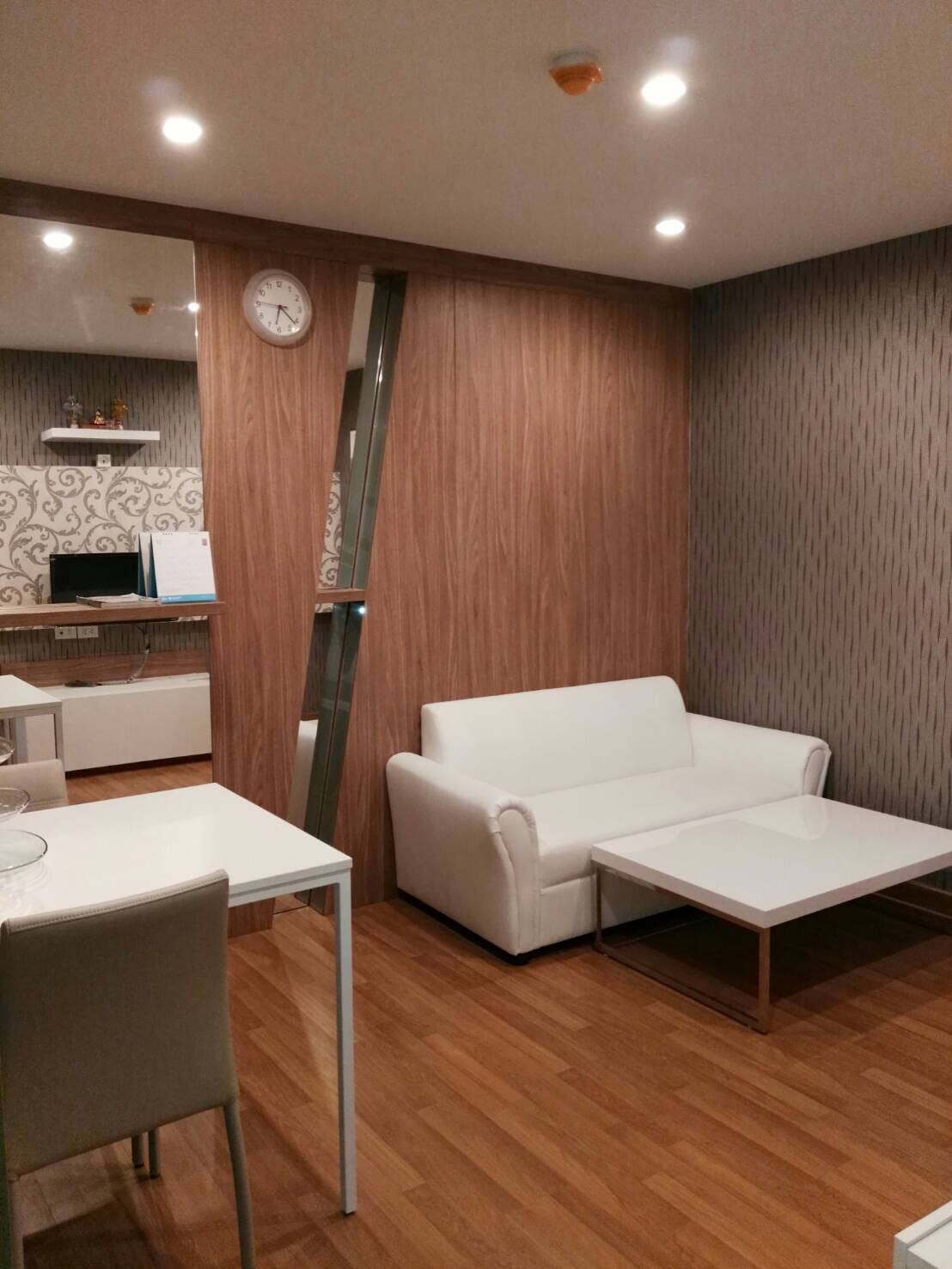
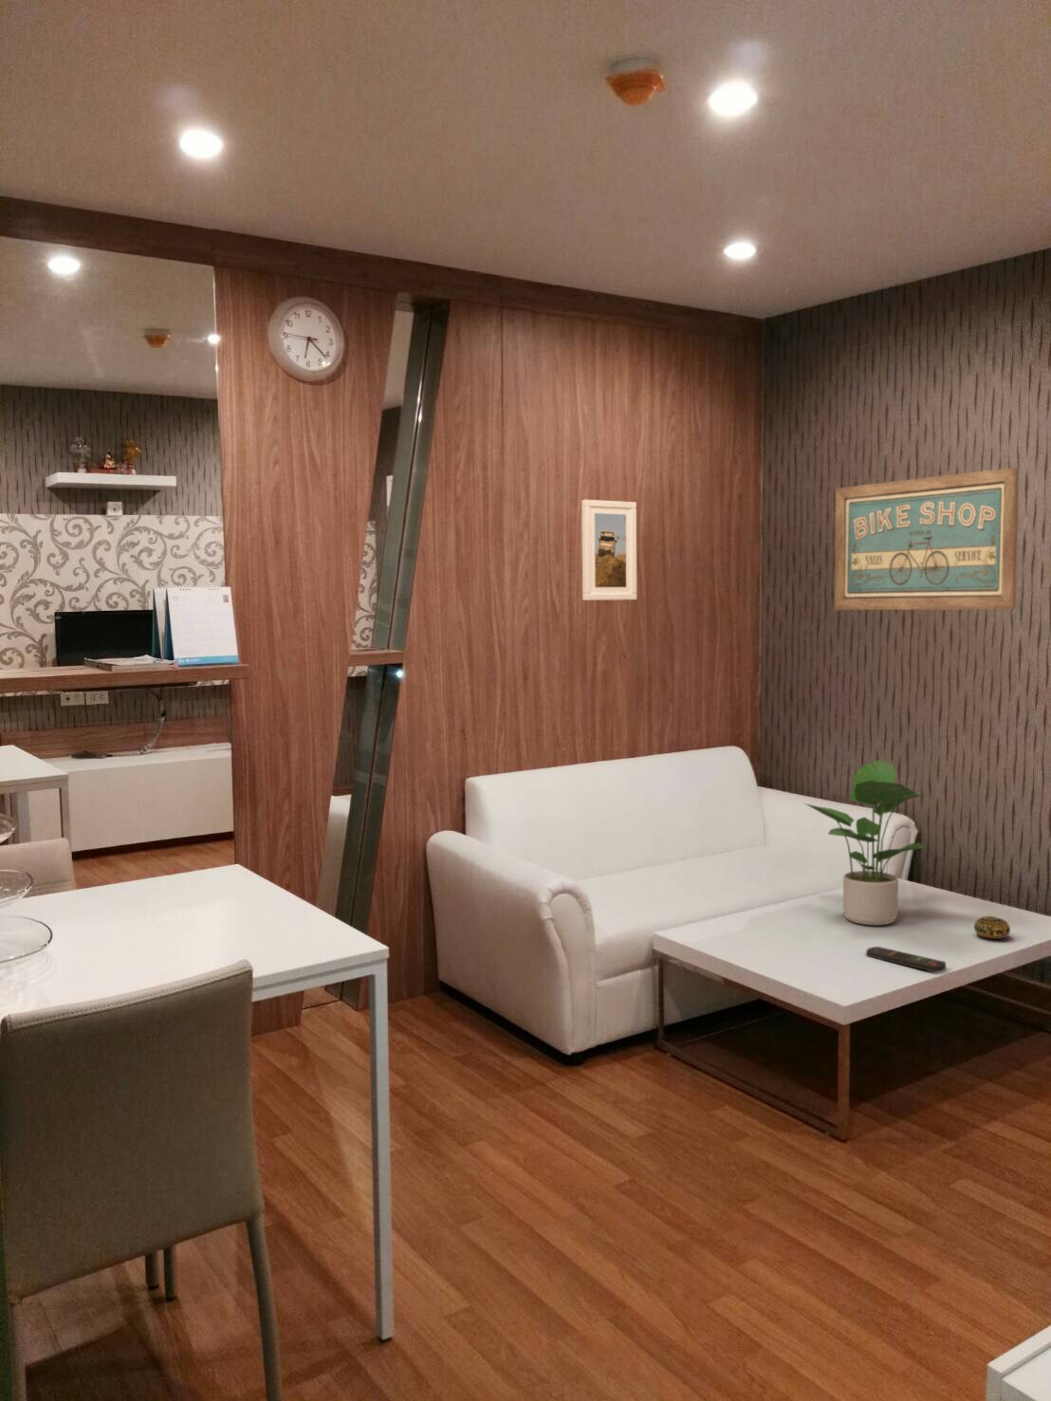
+ remote control (905, 958)
+ wall art (920, 544)
+ decorative ball (991, 926)
+ potted plant (863, 840)
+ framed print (609, 550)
